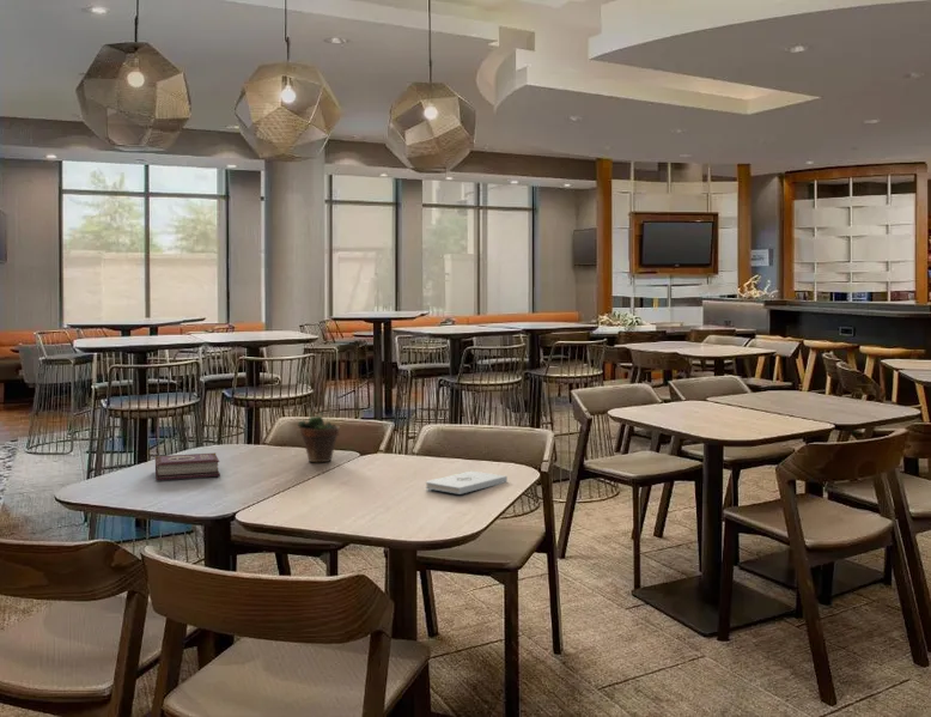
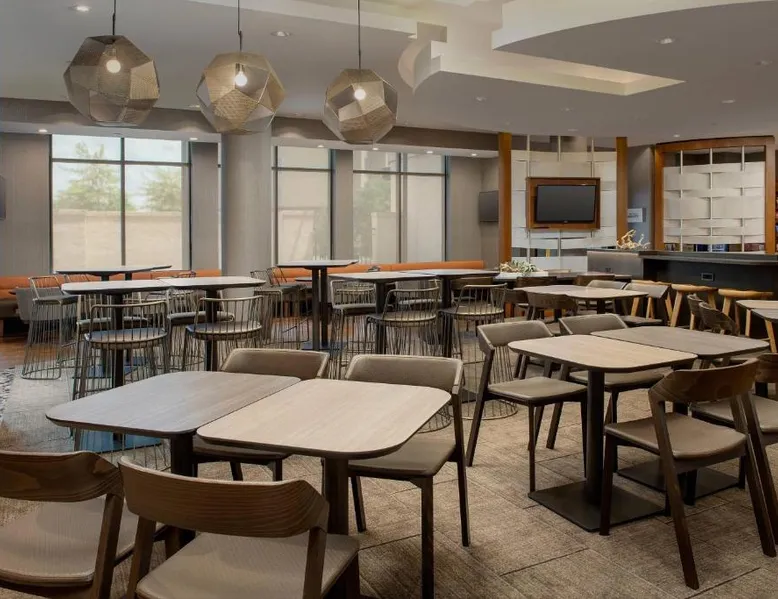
- notepad (465, 481)
- succulent plant (320, 430)
- book (187, 464)
